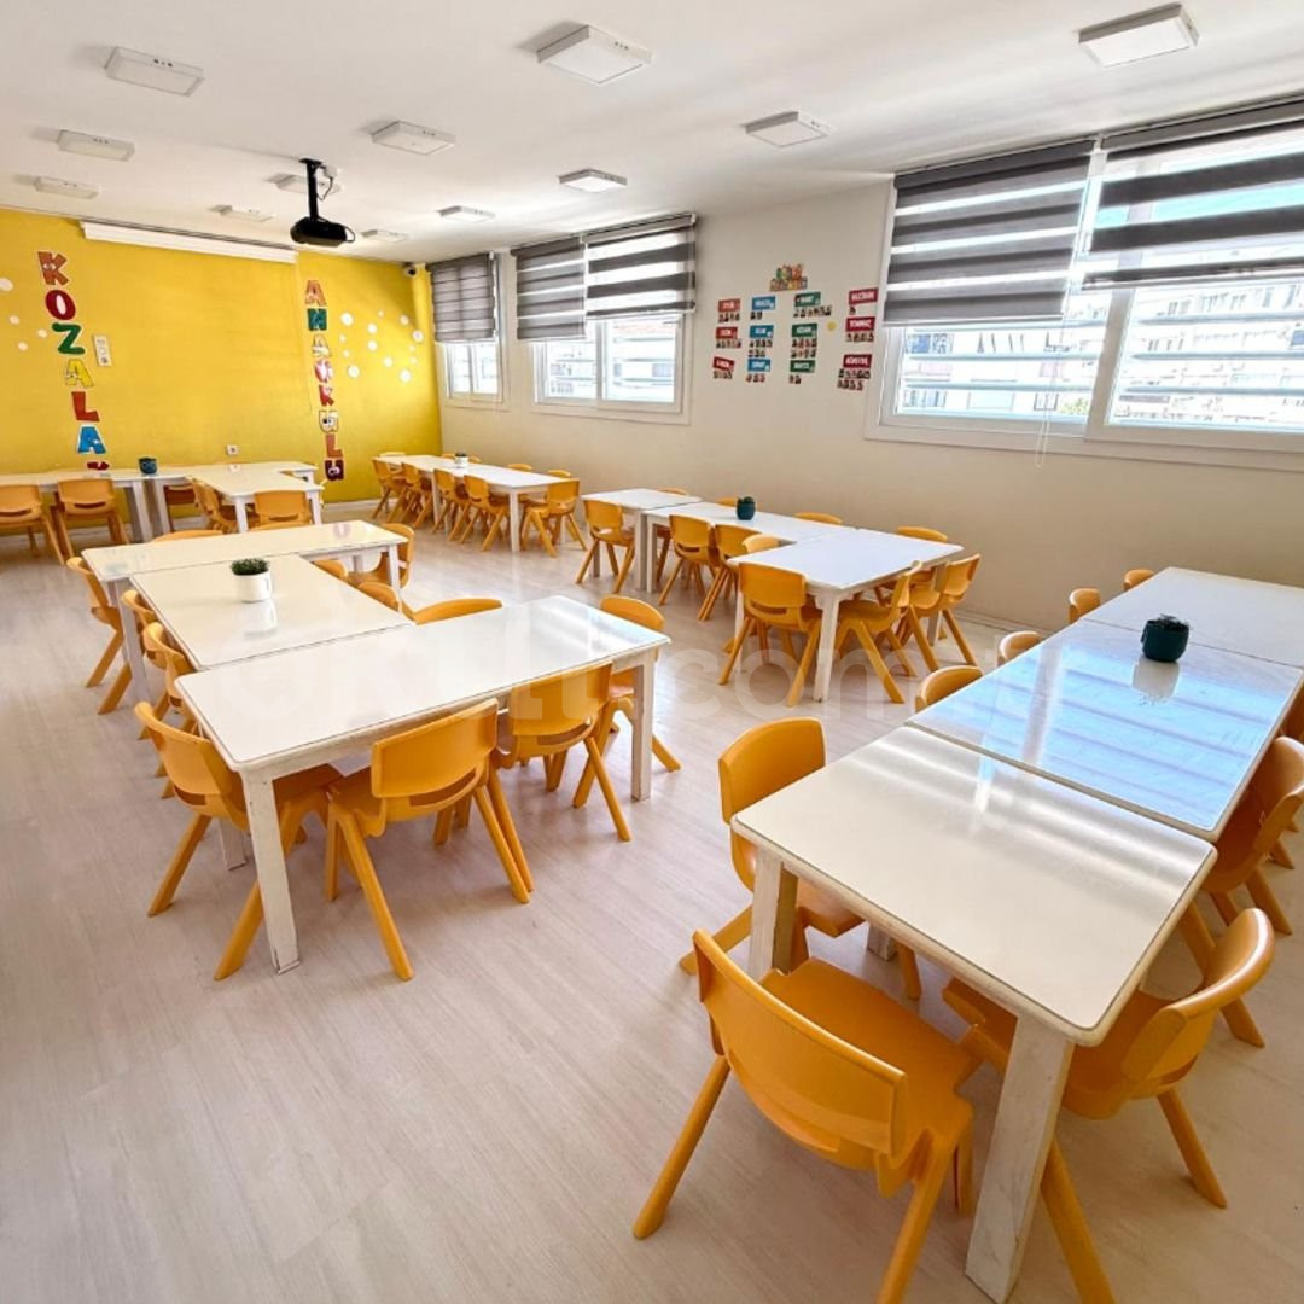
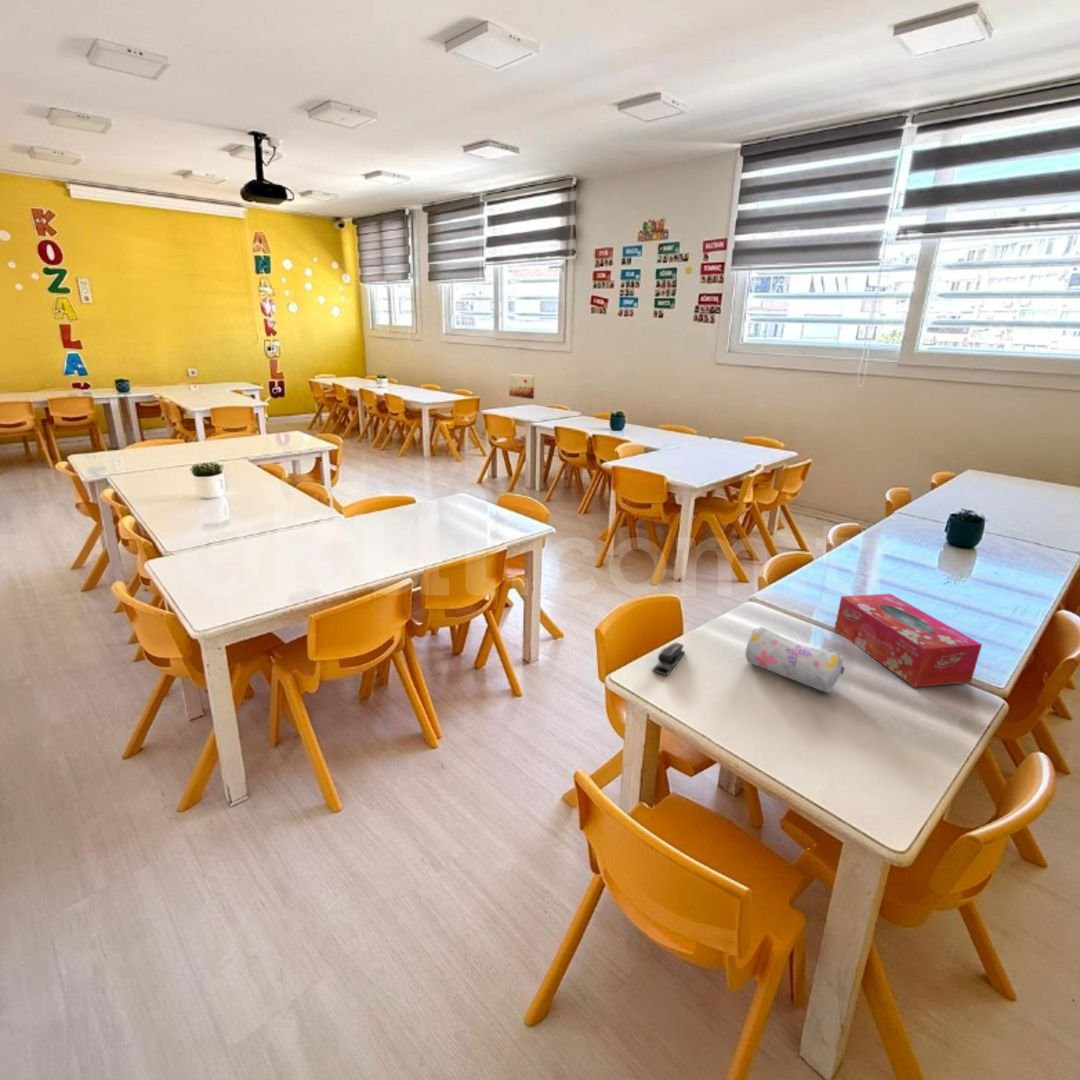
+ tissue box (901, 636)
+ stapler (670, 654)
+ wall art (521, 386)
+ pencil case (792, 658)
